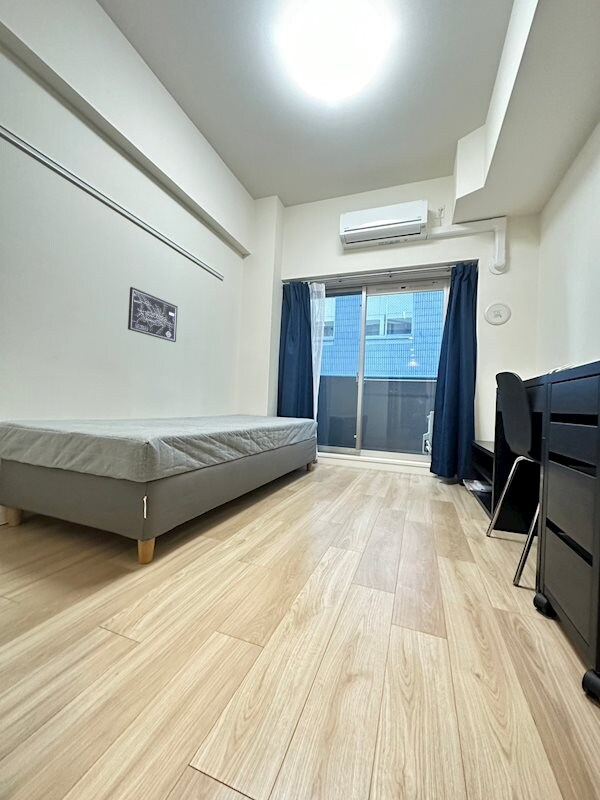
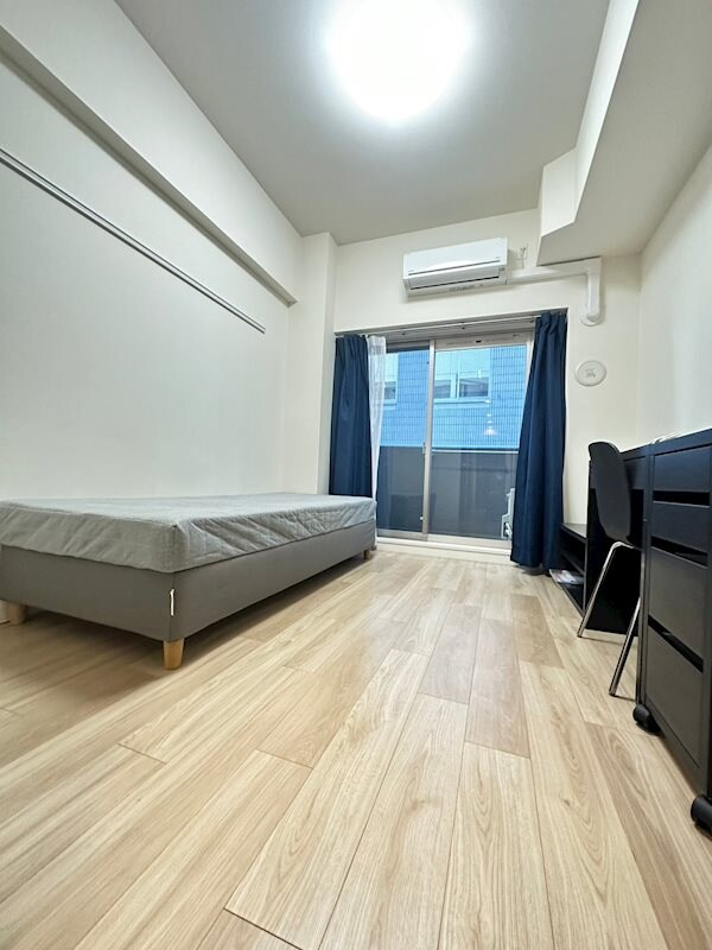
- wall art (154, 316)
